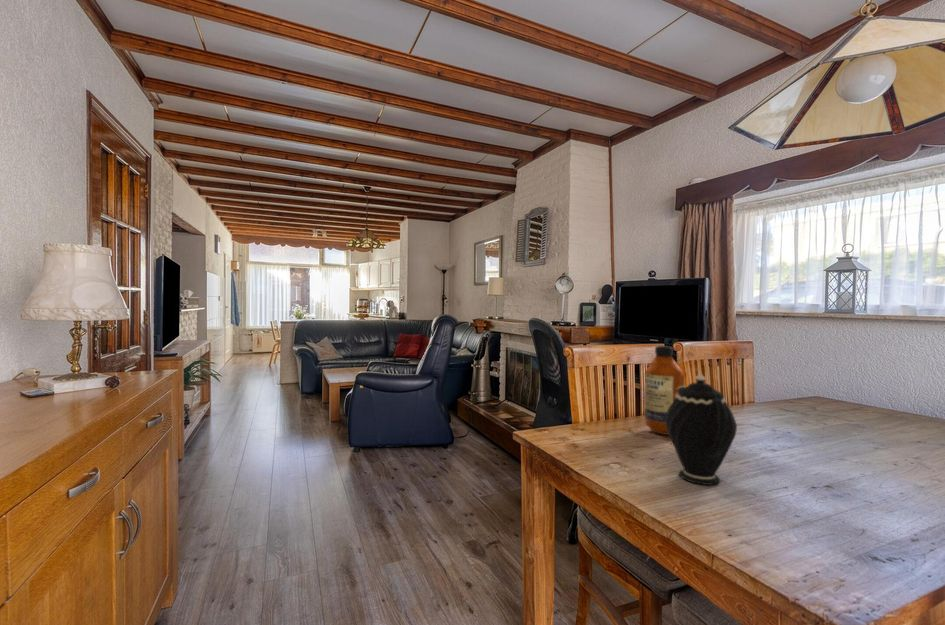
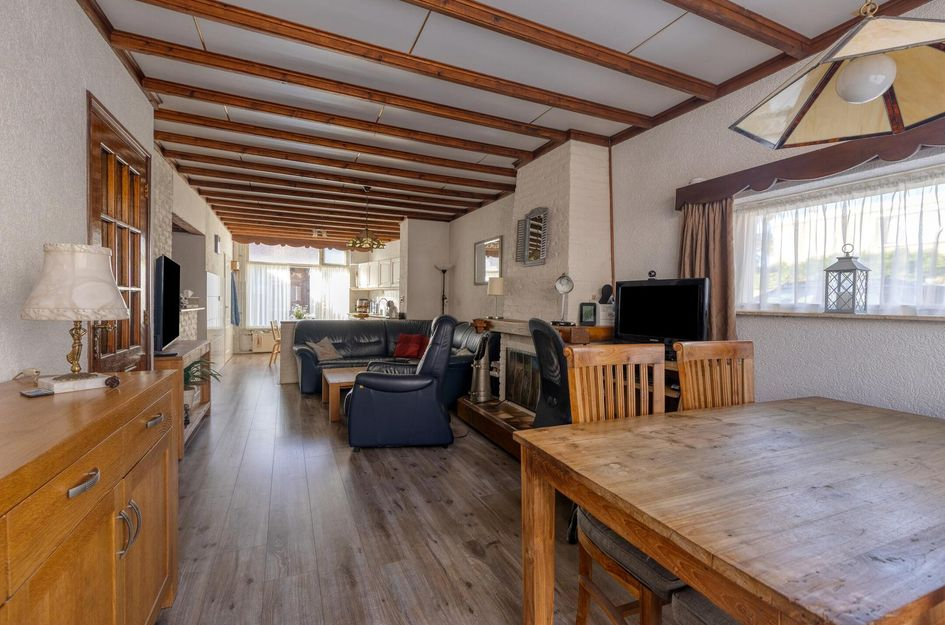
- teapot (699, 425)
- bottle (664, 389)
